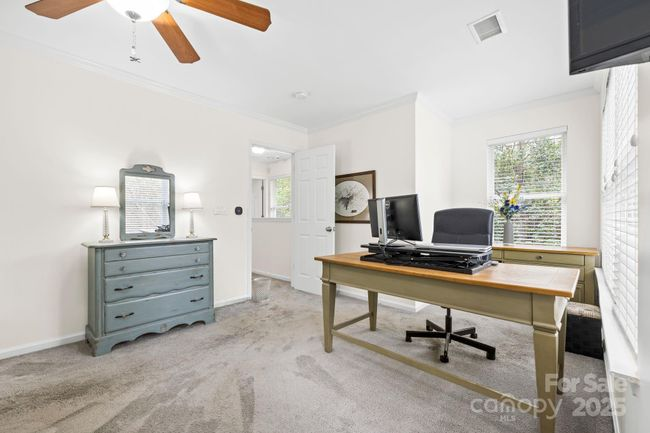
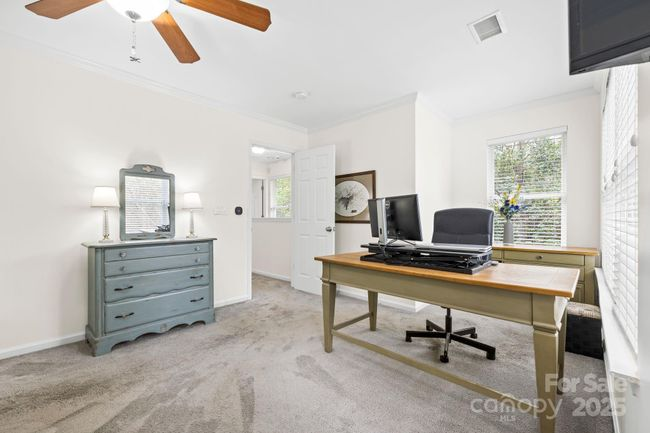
- wastebasket (261, 290)
